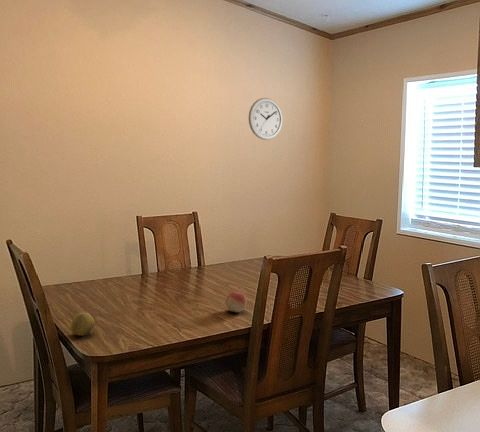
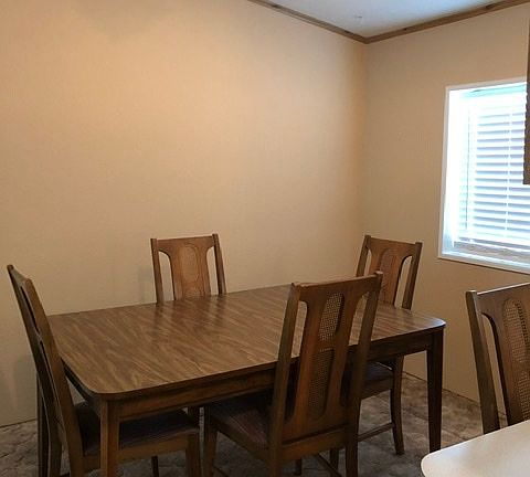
- fruit (235, 301)
- wall clock (266, 118)
- fruit (82, 323)
